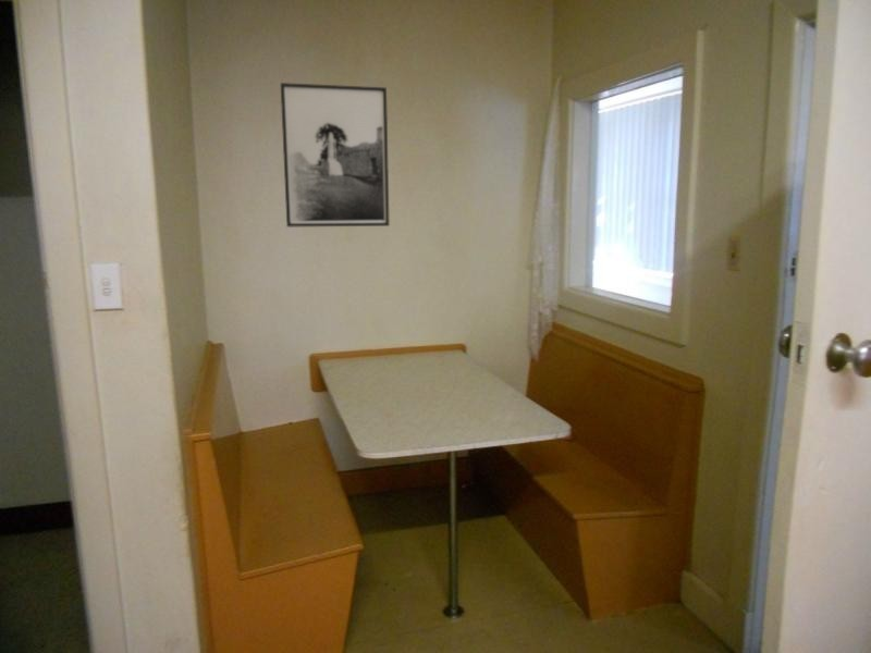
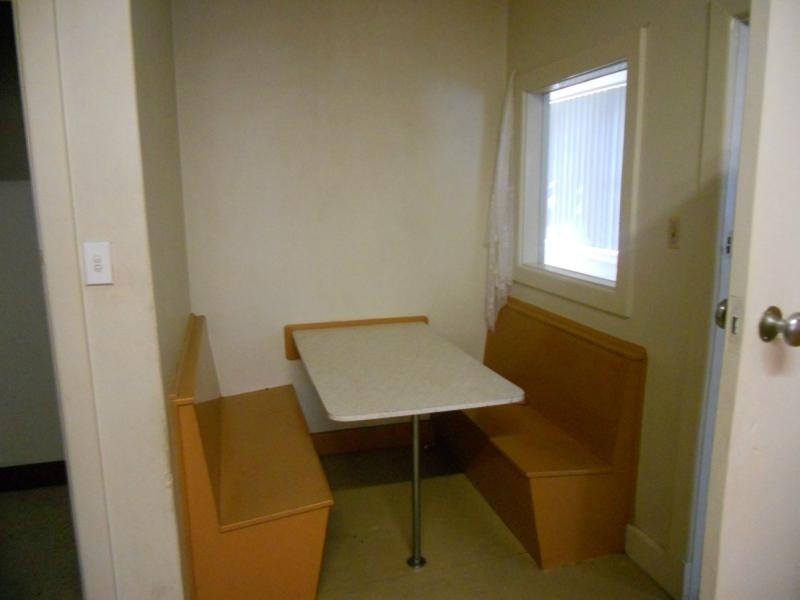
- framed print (336, 157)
